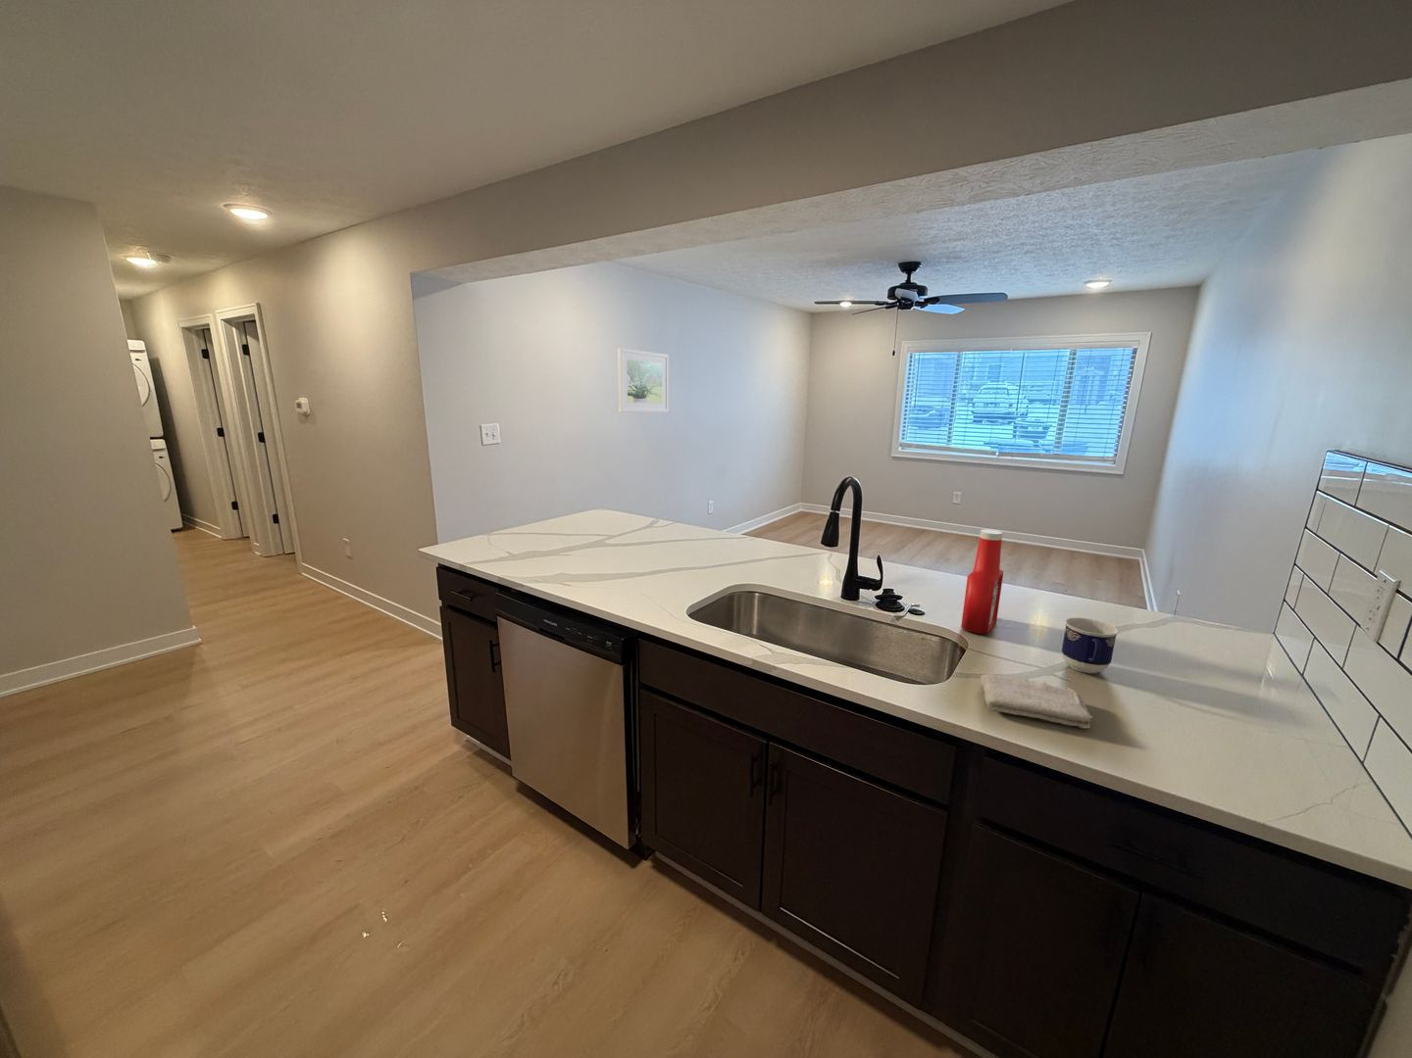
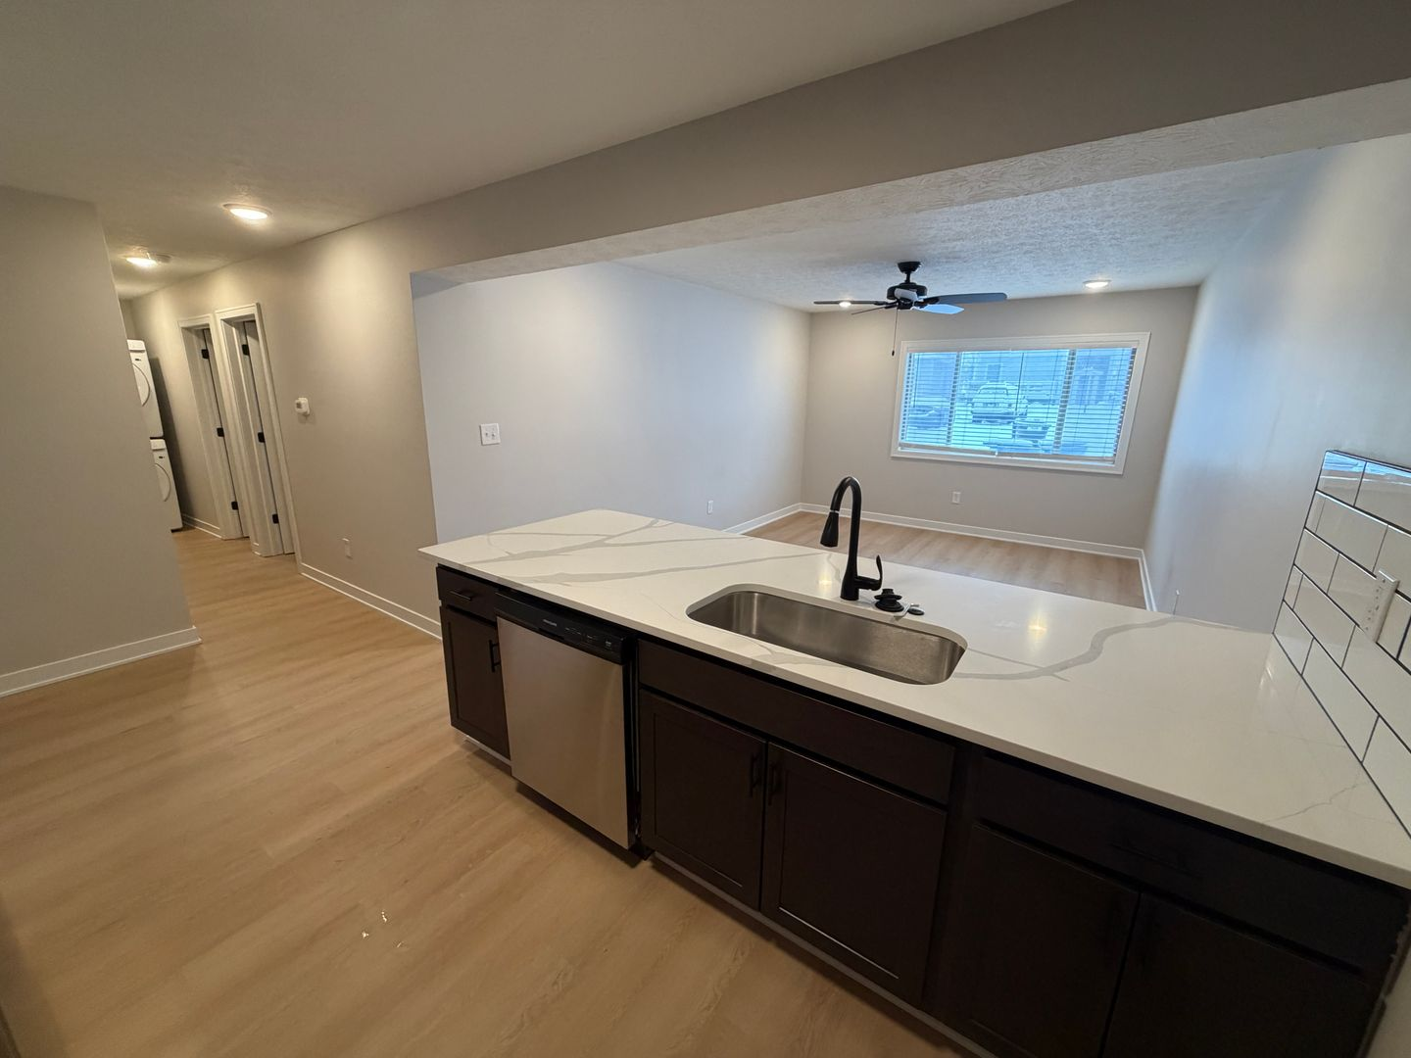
- cup (1088, 649)
- soap bottle (984, 578)
- washcloth (1033, 698)
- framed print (644, 382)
